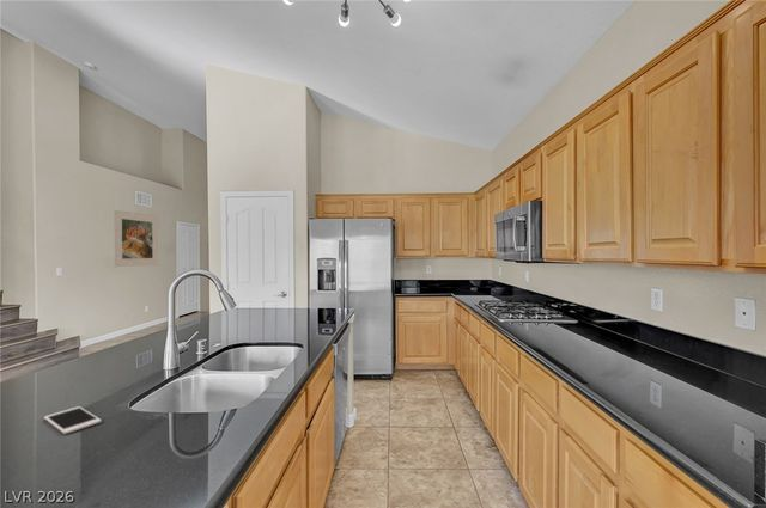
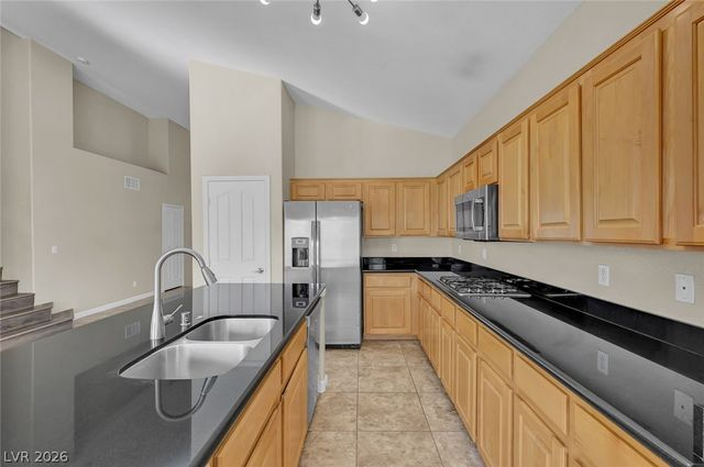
- cell phone (72, 418)
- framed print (138, 239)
